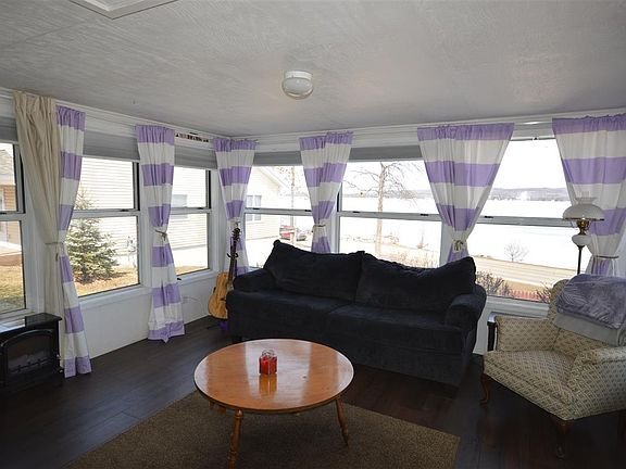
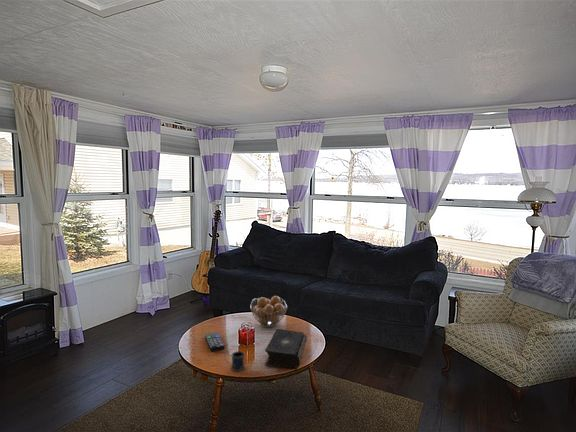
+ book (286, 347)
+ fruit basket (268, 310)
+ mug (234, 360)
+ remote control (214, 341)
